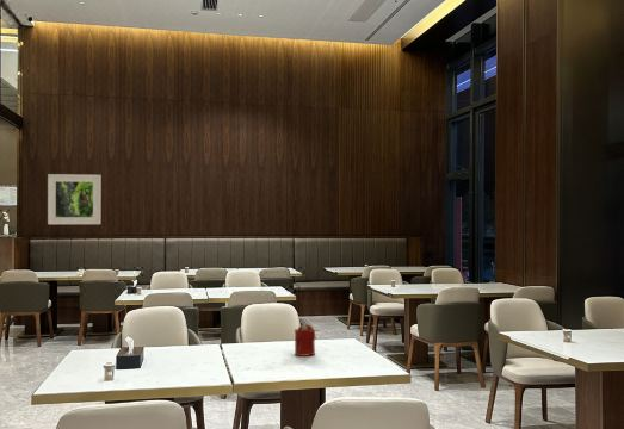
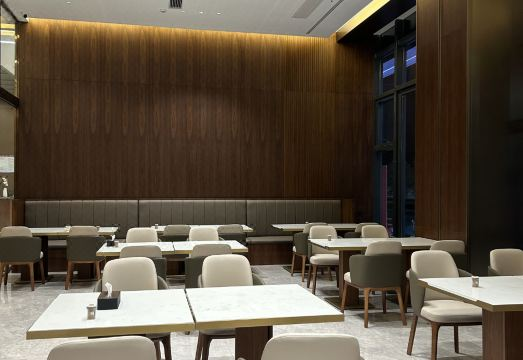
- candle (304, 338)
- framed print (74, 199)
